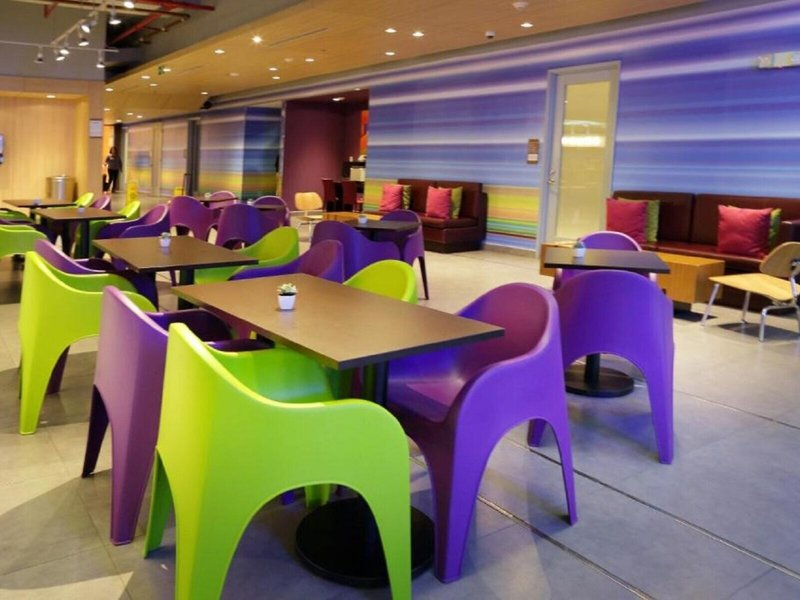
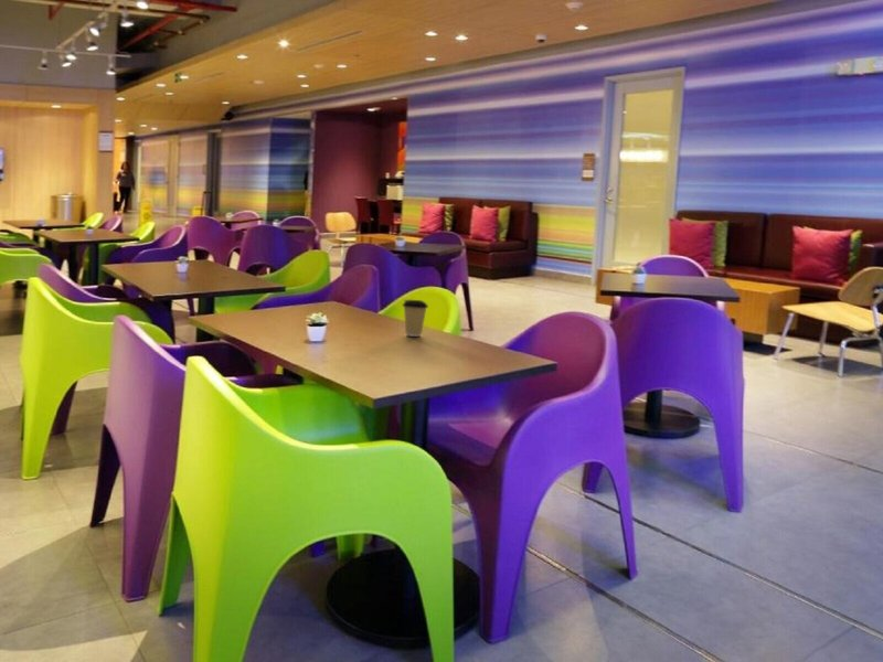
+ coffee cup (414, 318)
